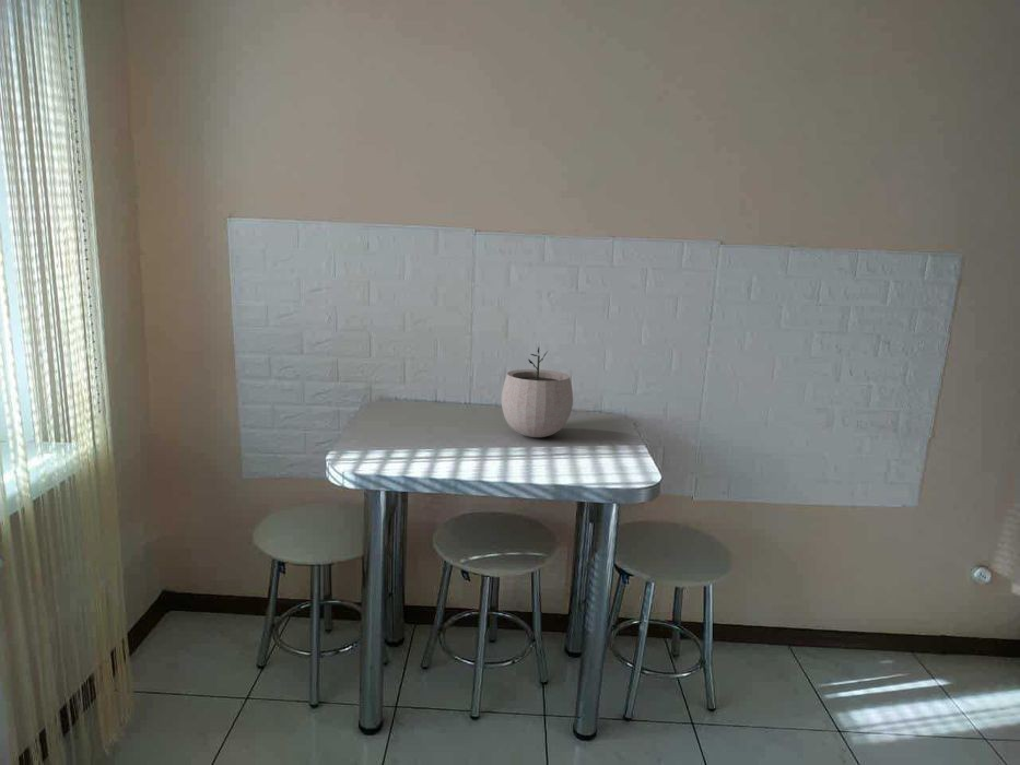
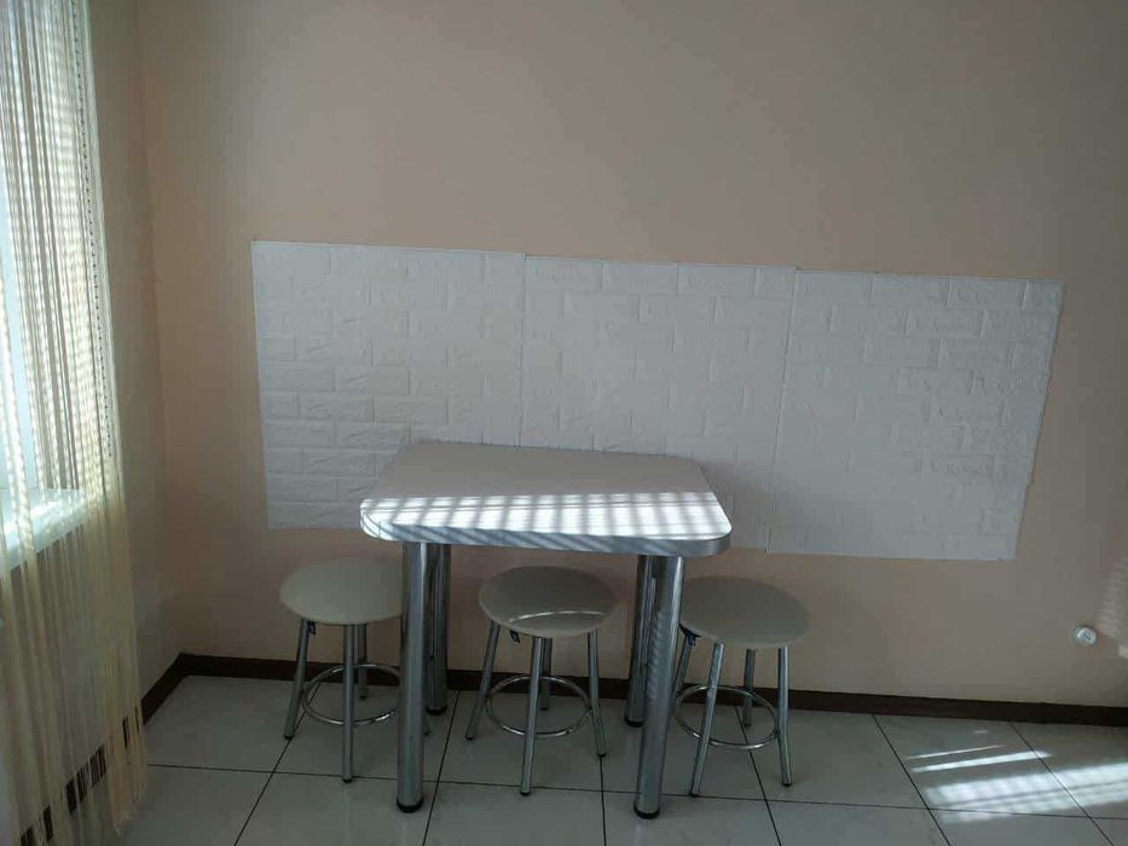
- plant pot (537, 391)
